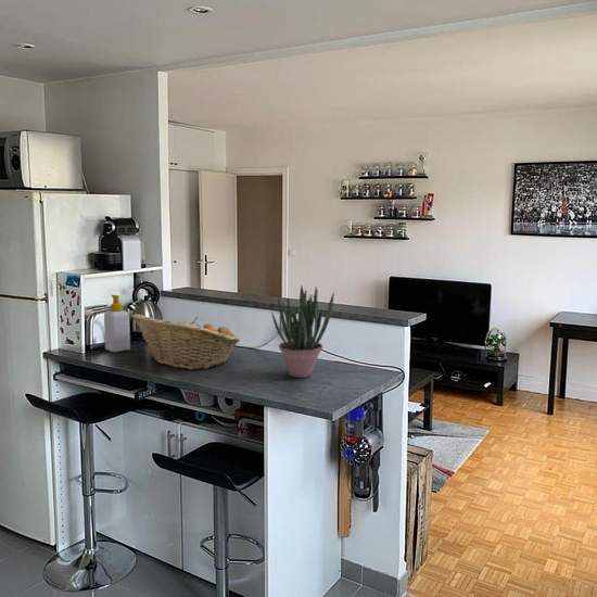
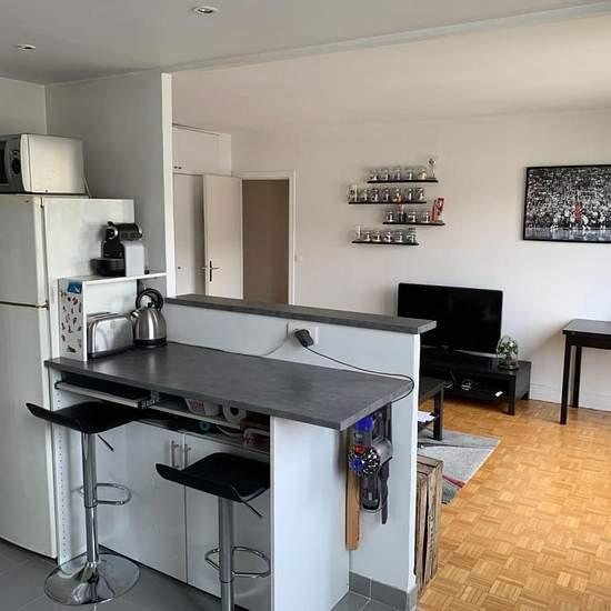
- fruit basket (186, 336)
- soap bottle (116, 322)
- potted plant (302, 330)
